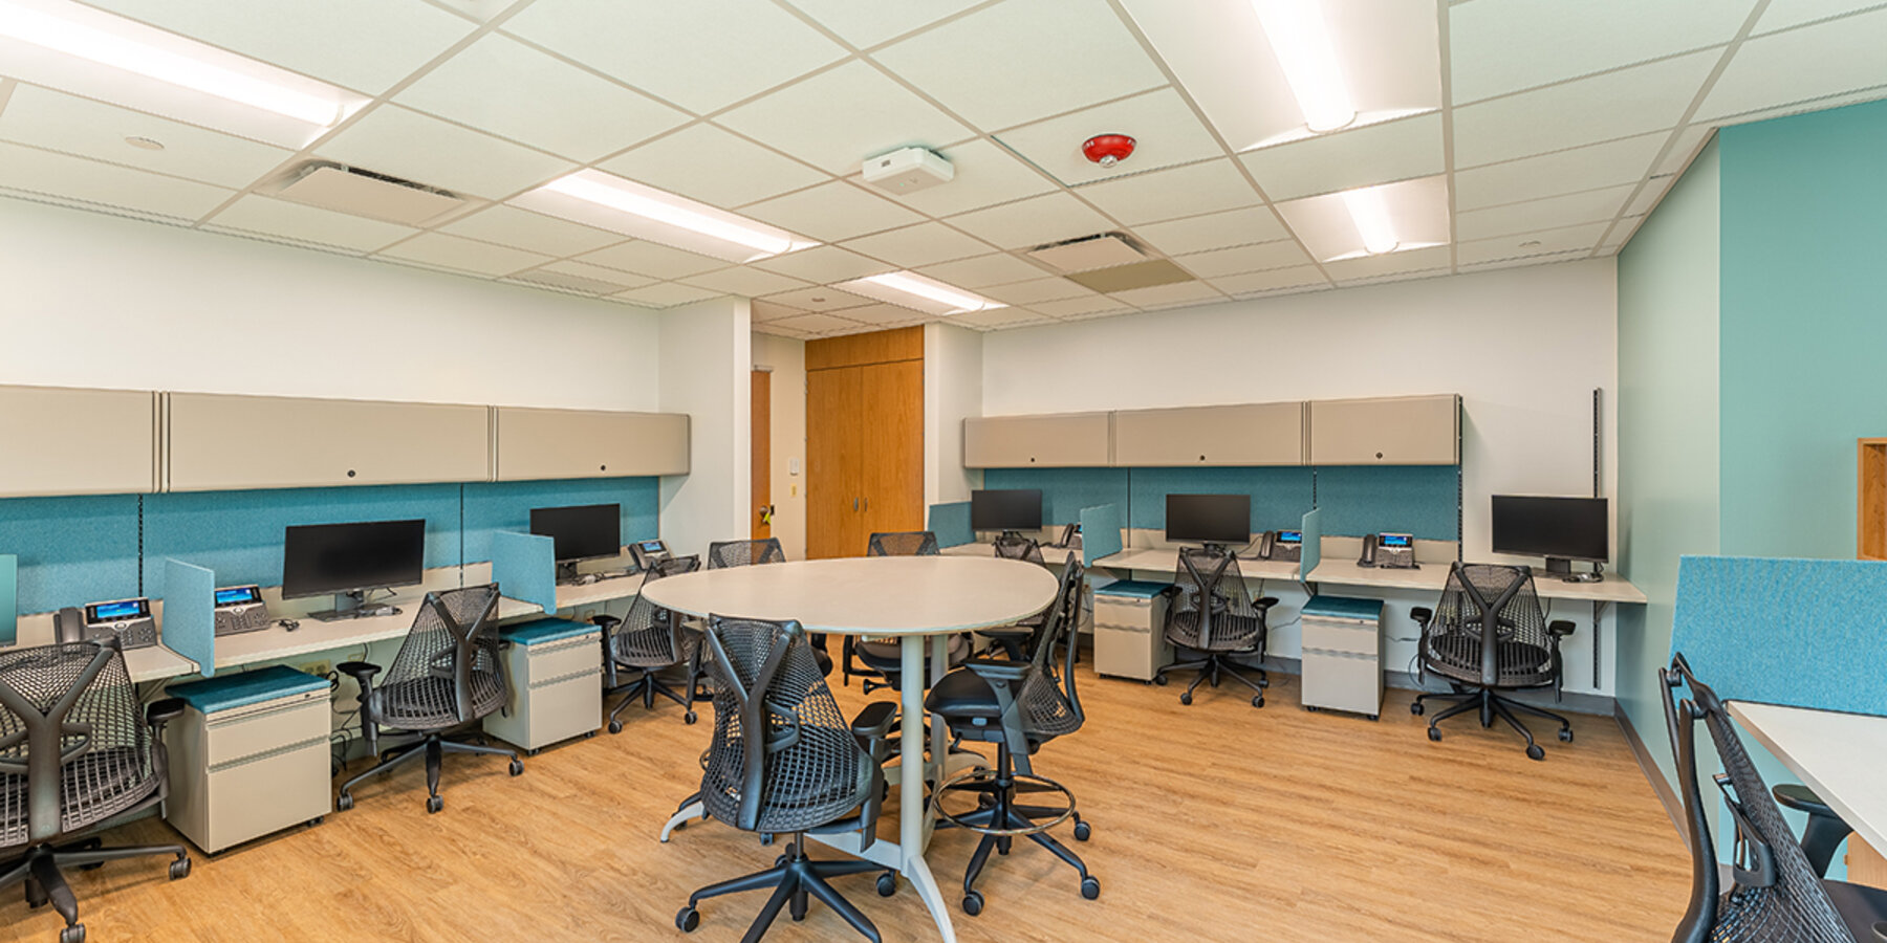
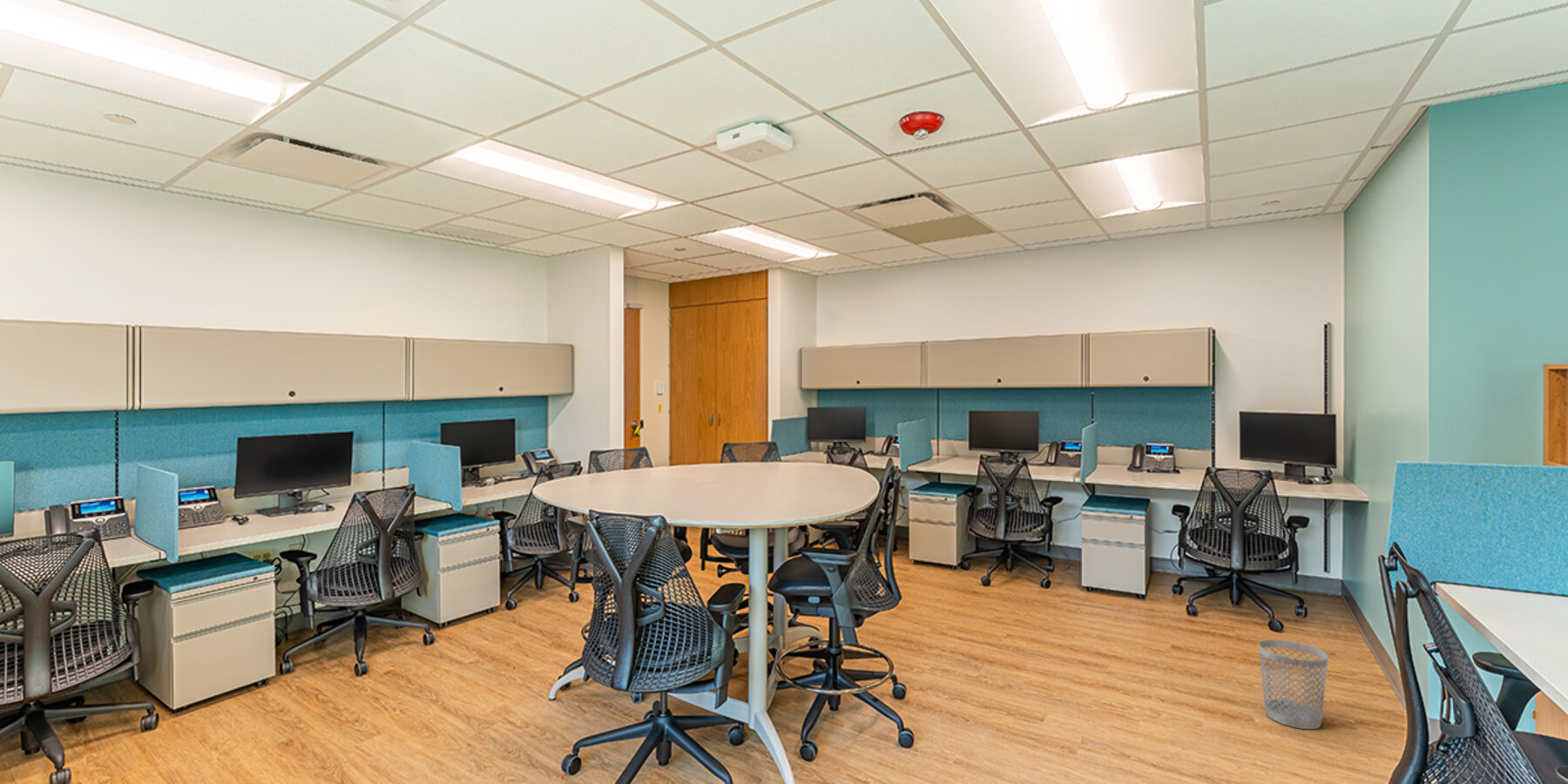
+ wastebasket (1293, 684)
